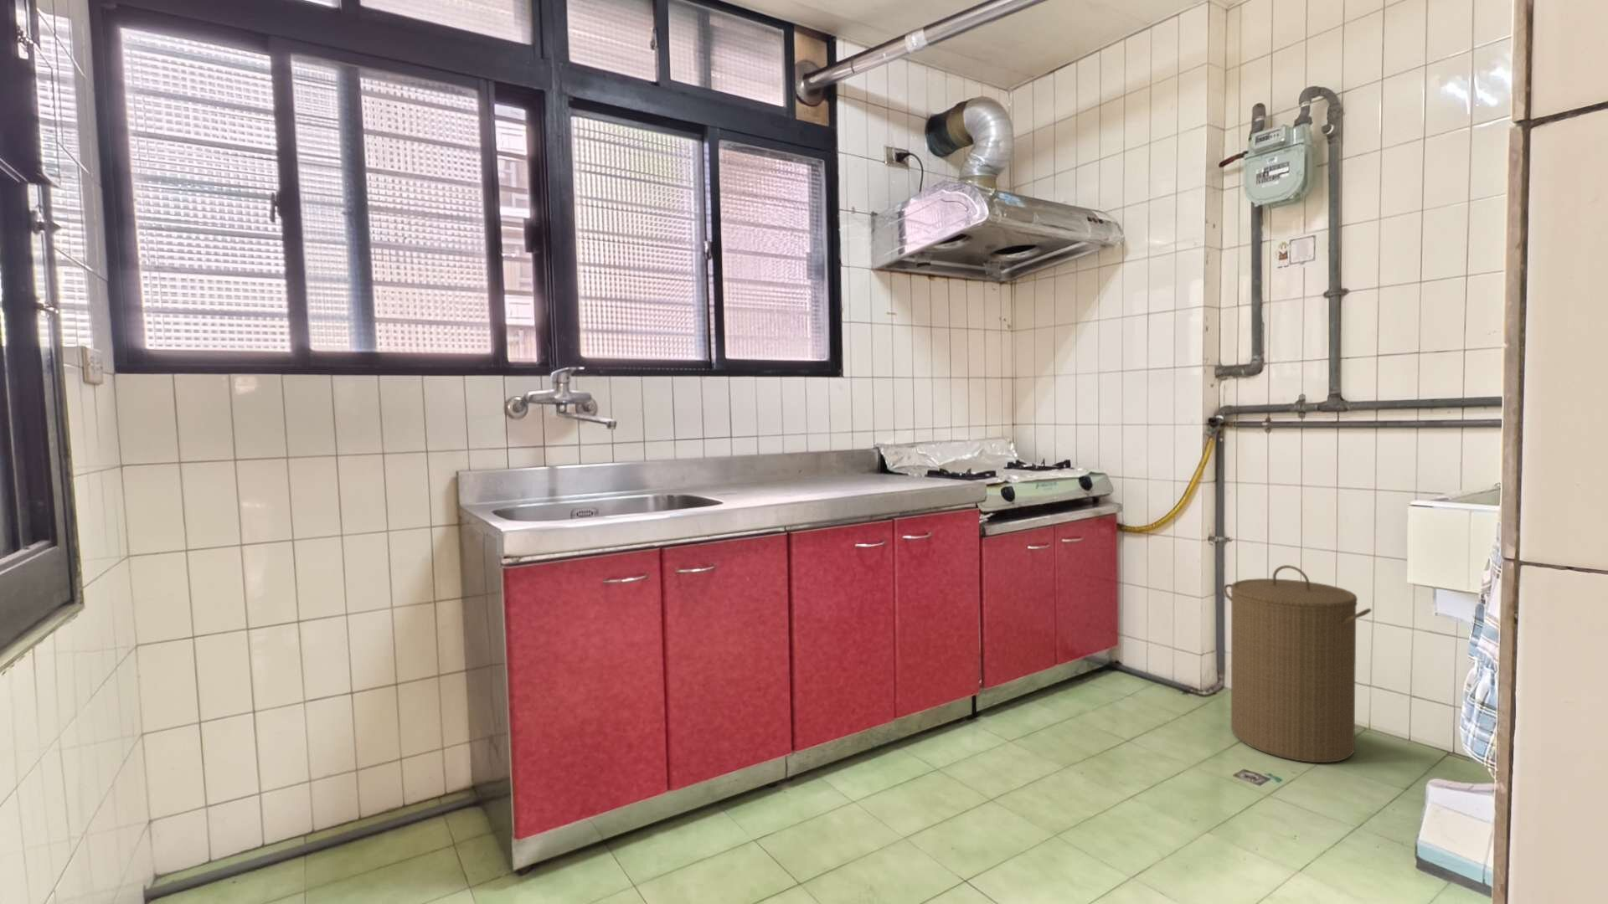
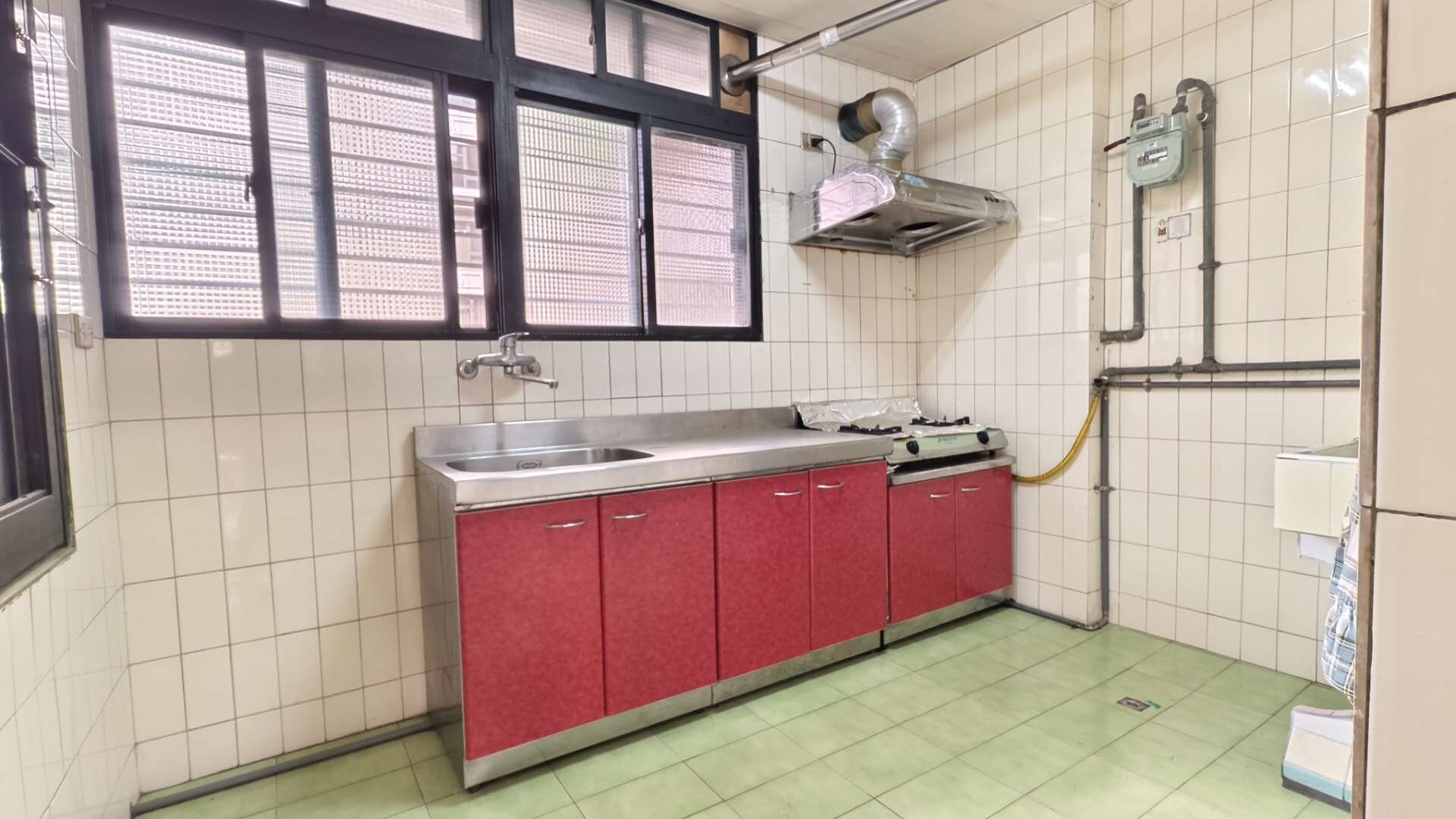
- laundry hamper (1291, 653)
